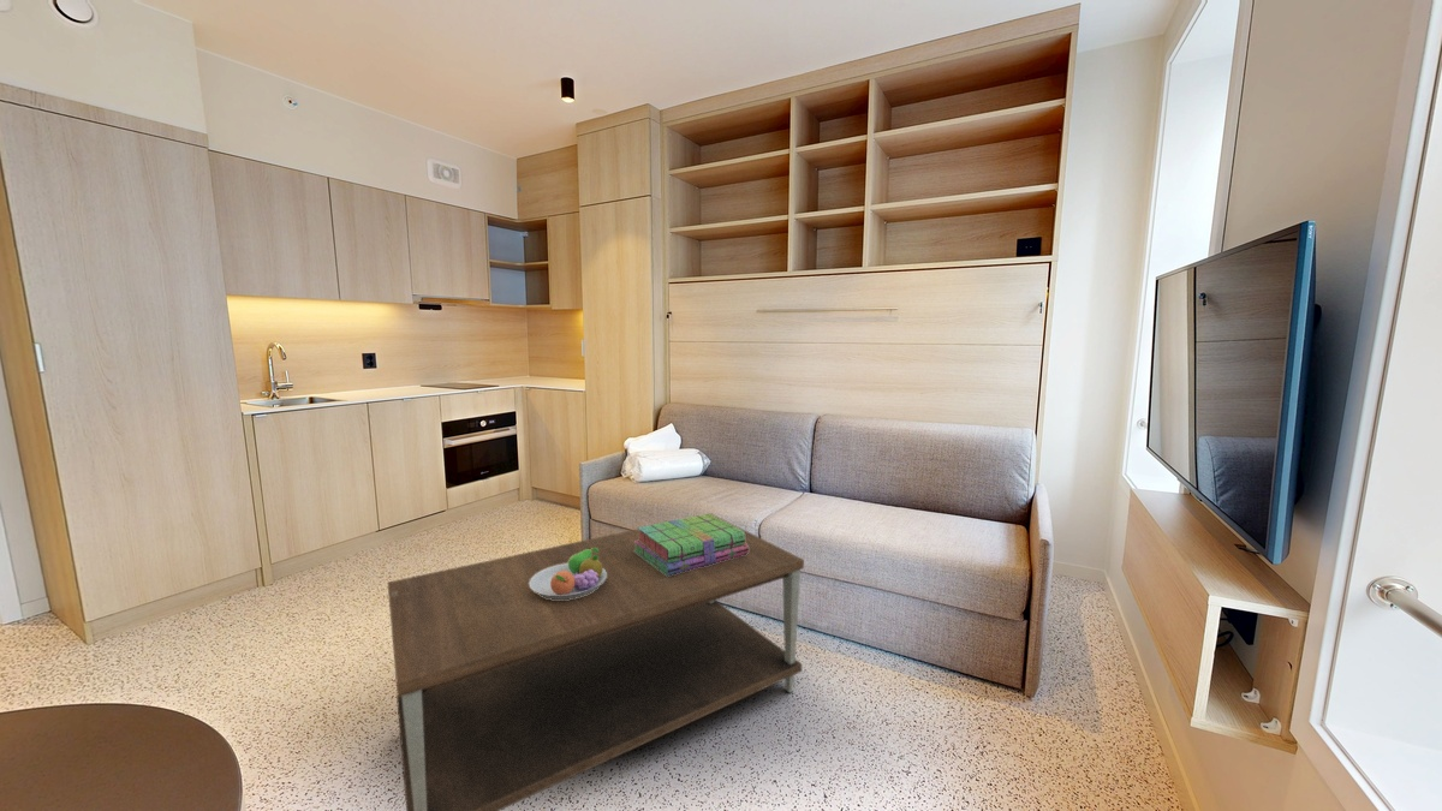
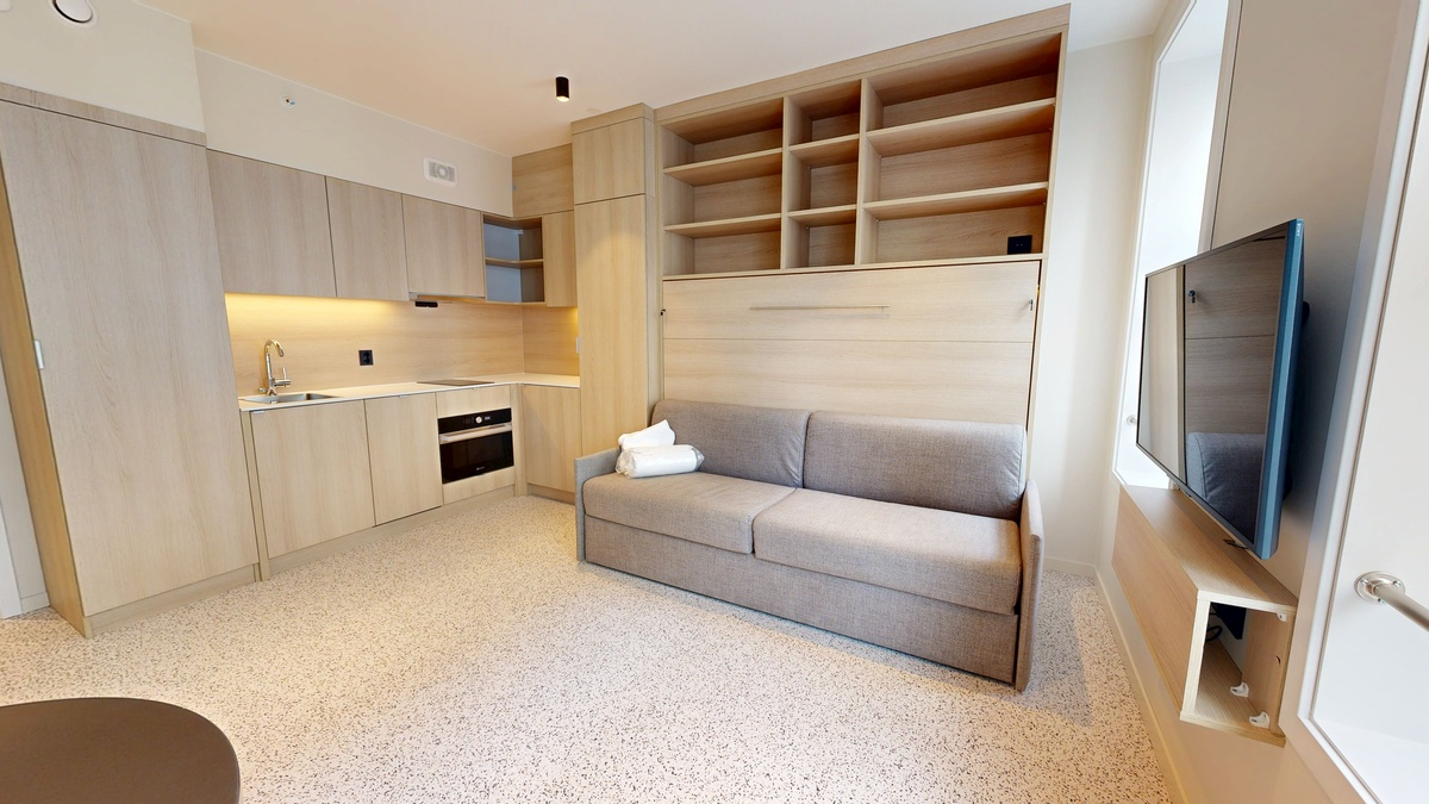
- fruit bowl (571, 568)
- coffee table (607, 640)
- stack of books (690, 541)
